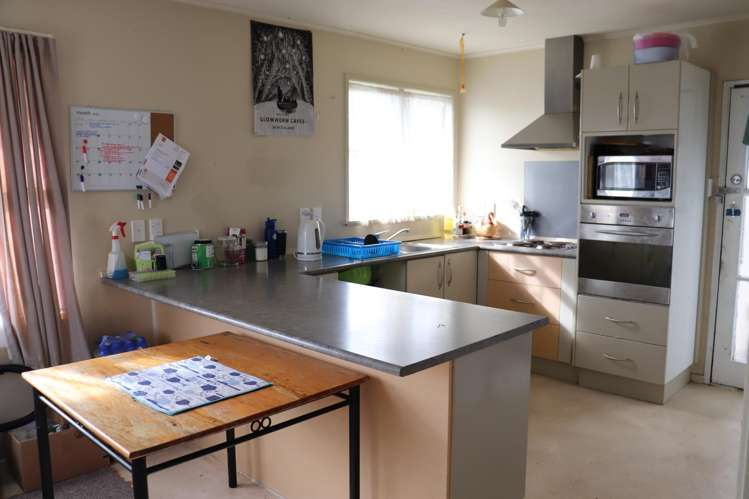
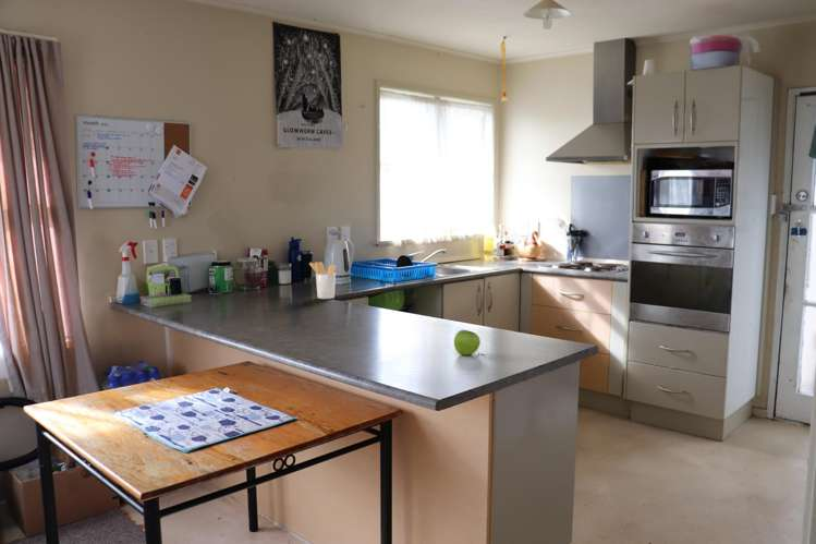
+ fruit (466, 341)
+ utensil holder (322, 279)
